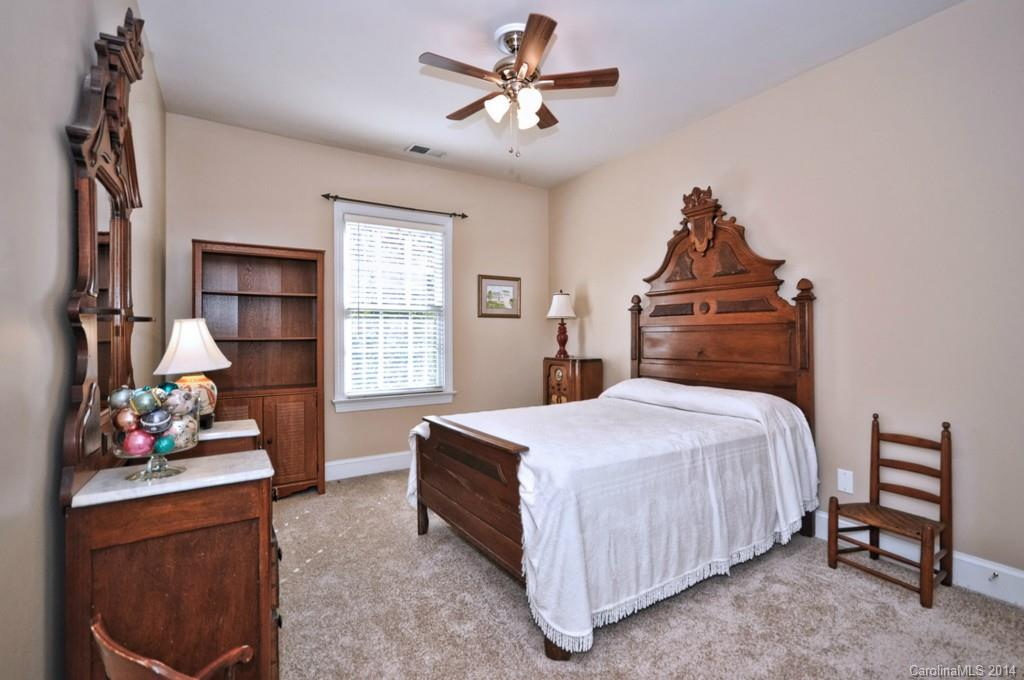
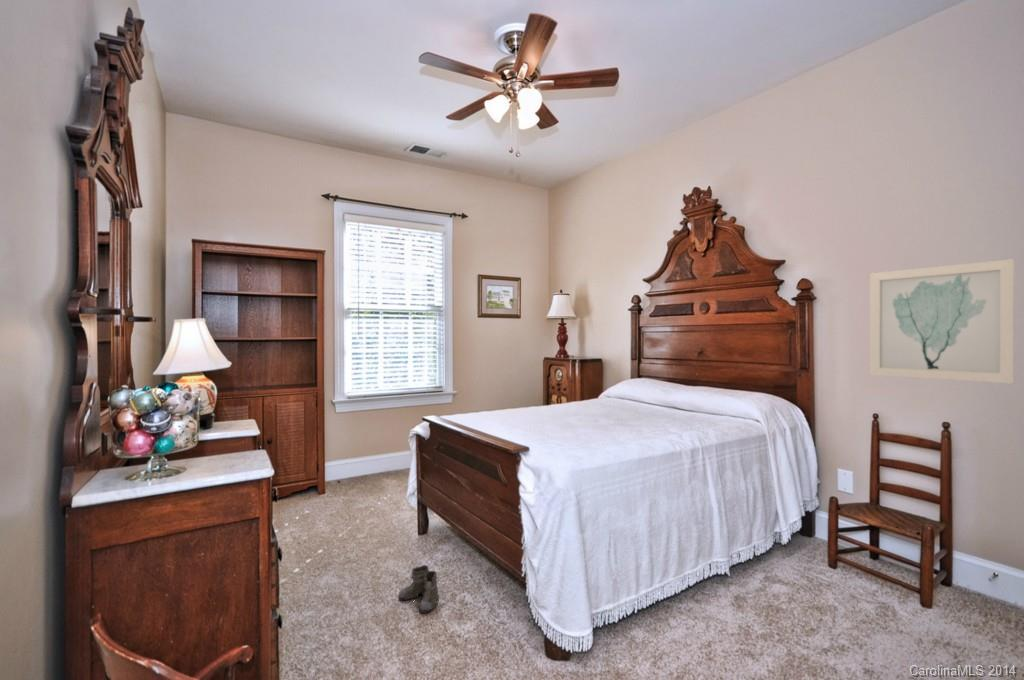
+ wall art (935, 323)
+ boots (420, 585)
